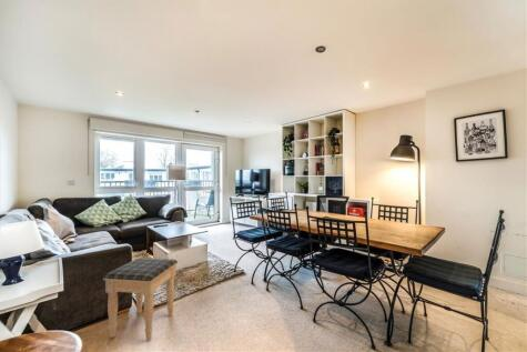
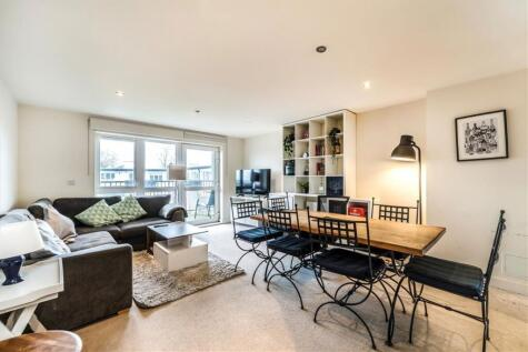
- footstool (143, 294)
